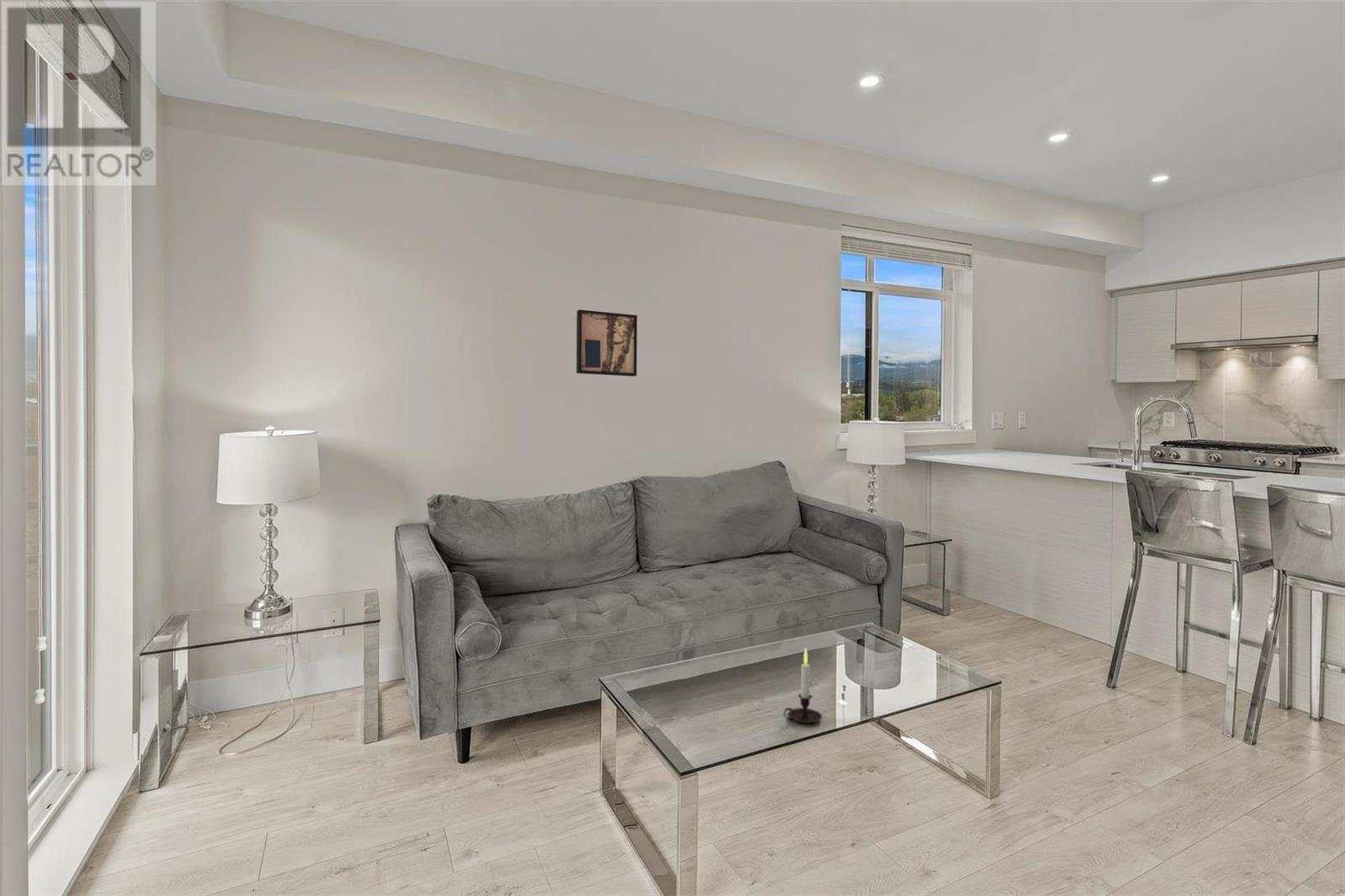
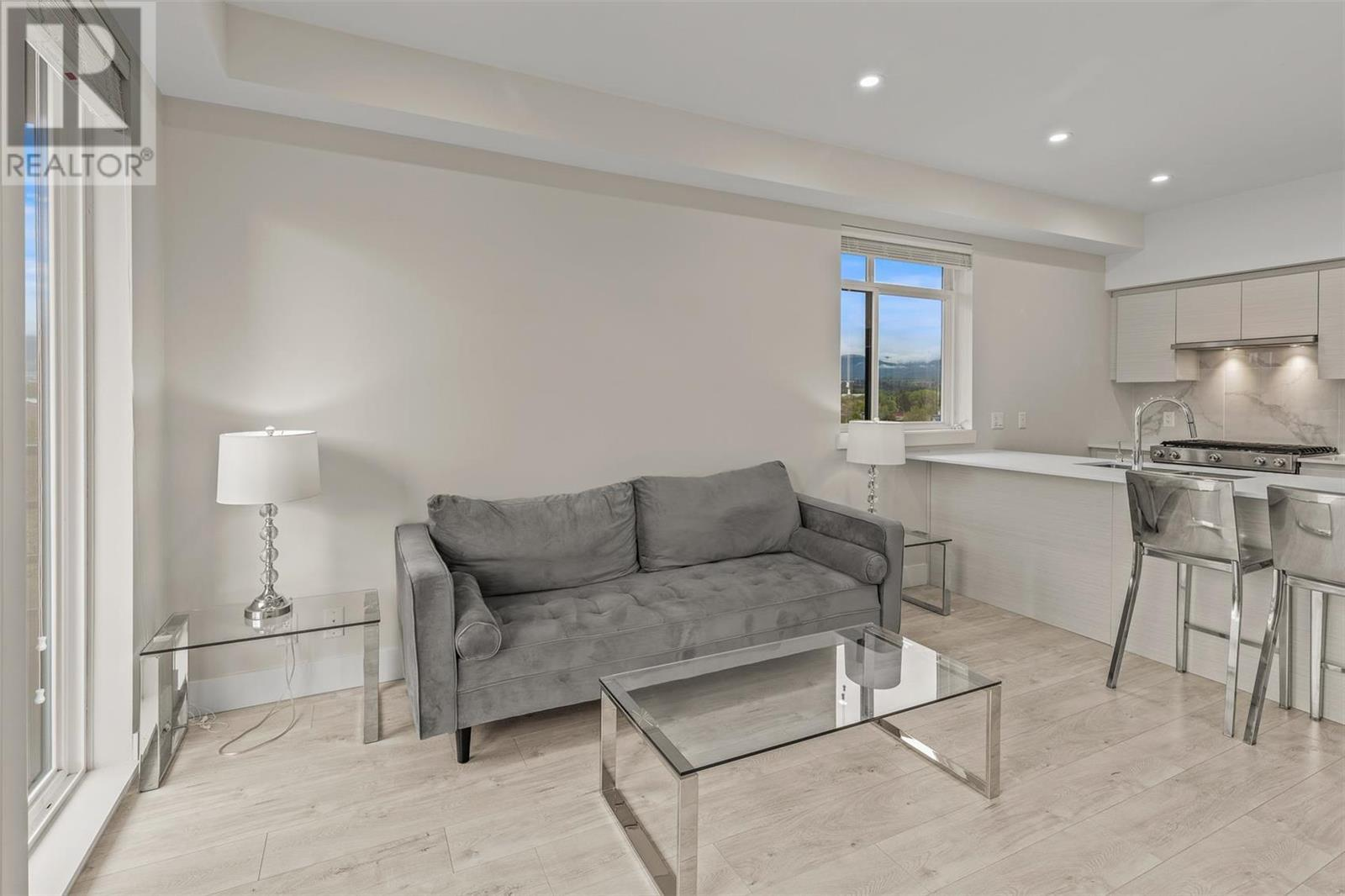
- wall art (607, 344)
- candle (801, 683)
